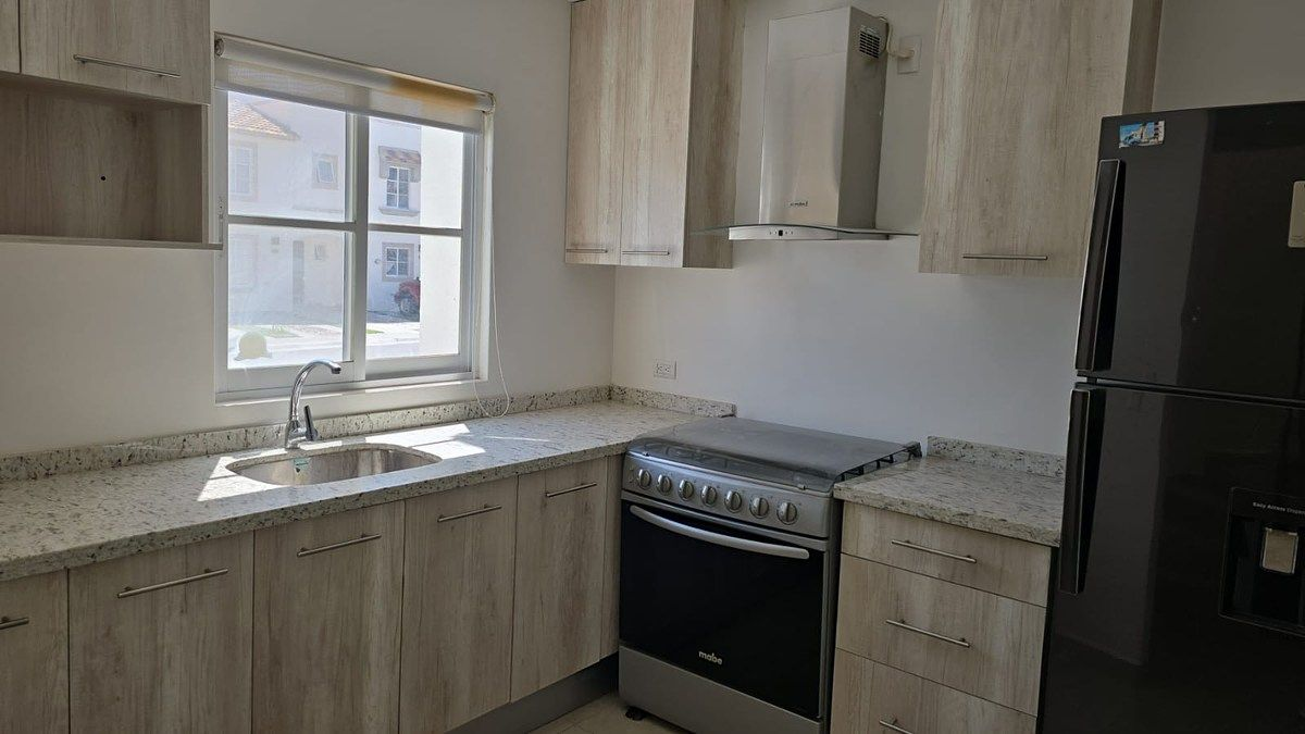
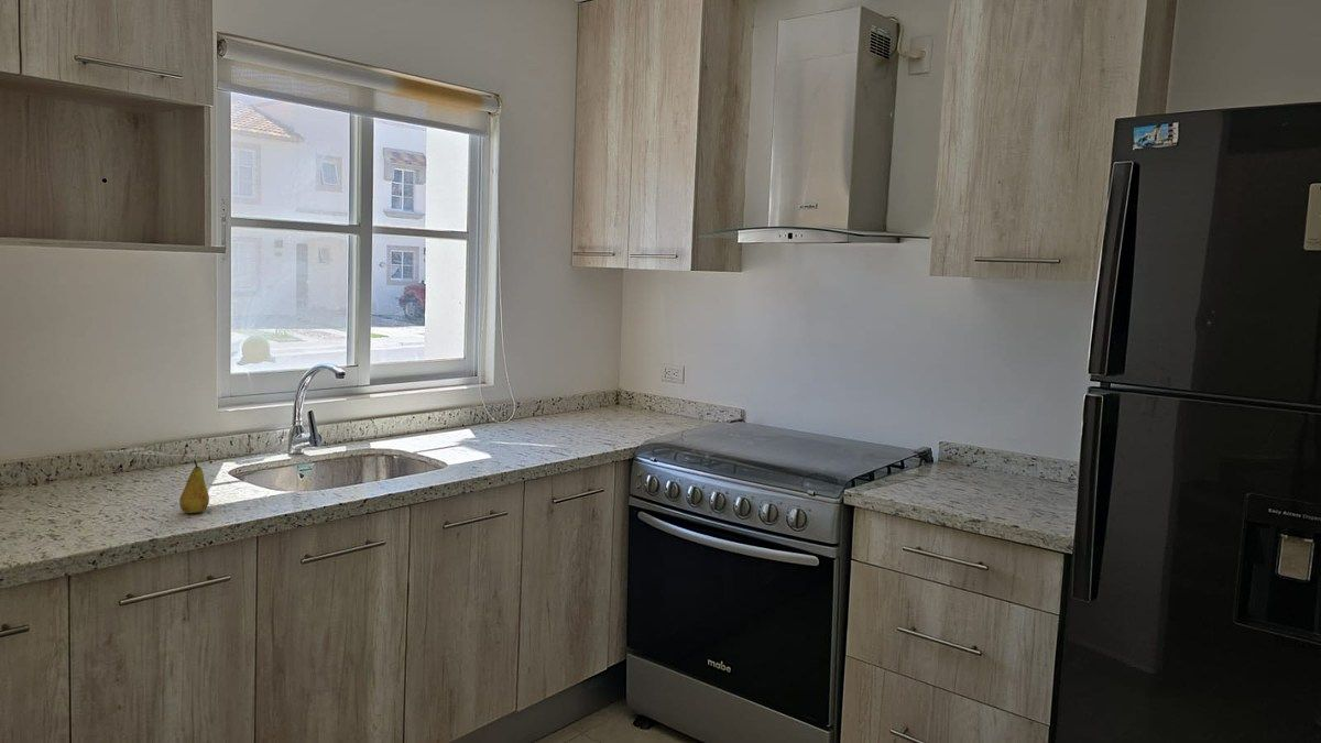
+ fruit (194, 485)
